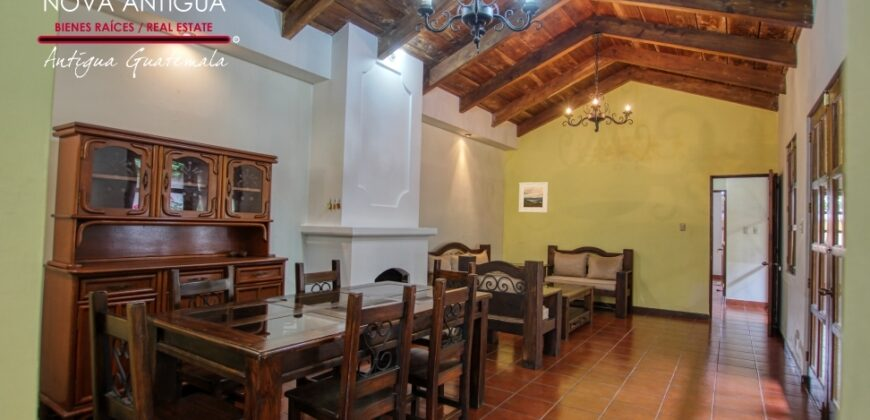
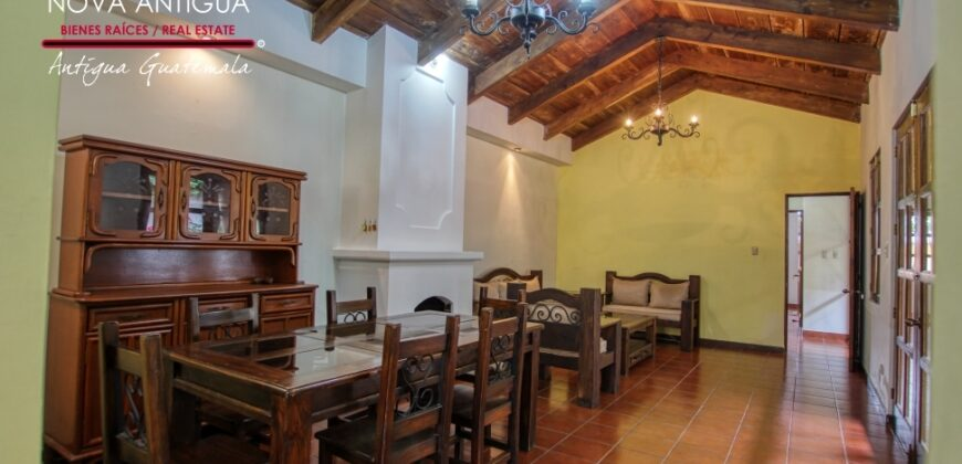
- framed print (533, 197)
